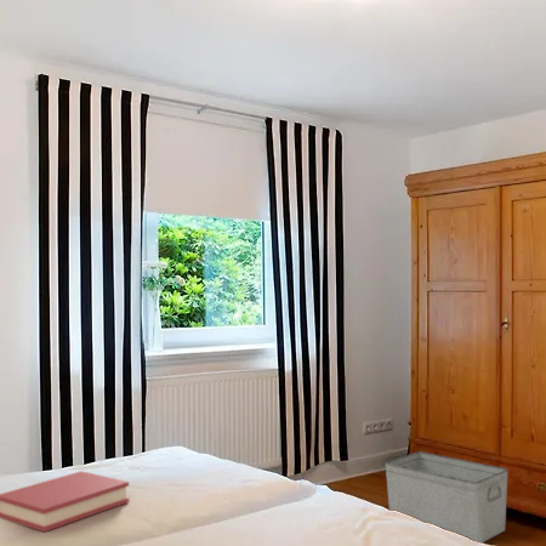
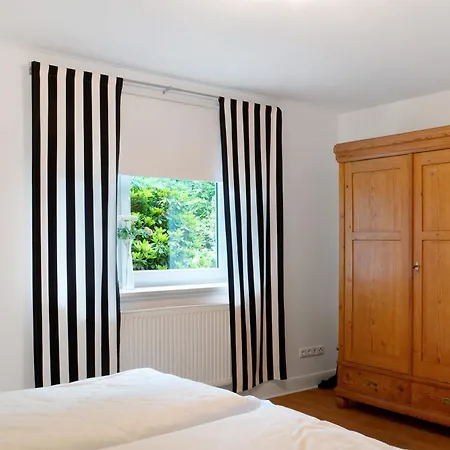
- hardback book (63, 497)
- storage bin (445, 494)
